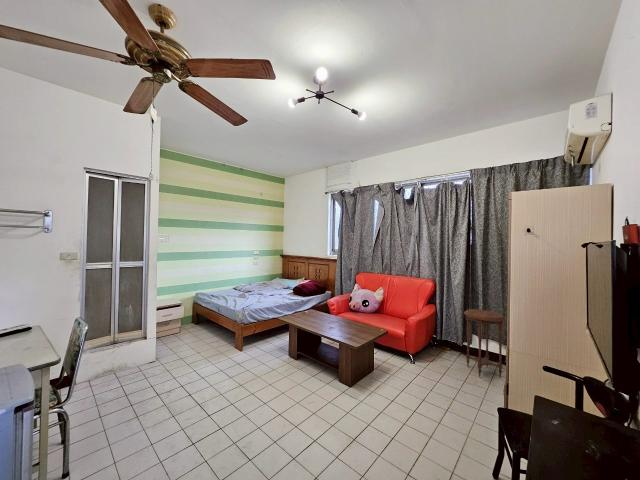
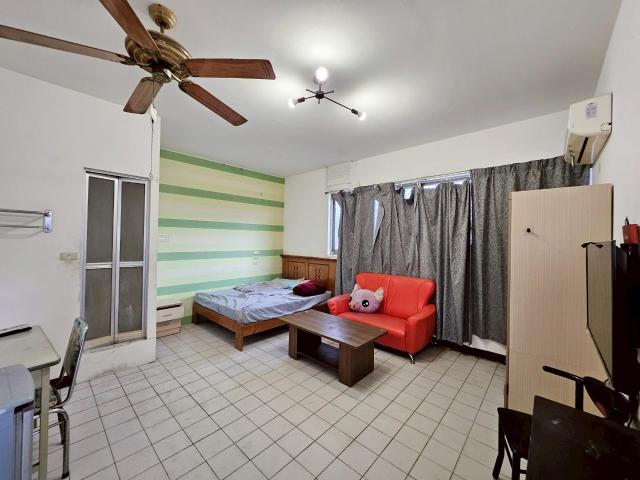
- side table (486, 342)
